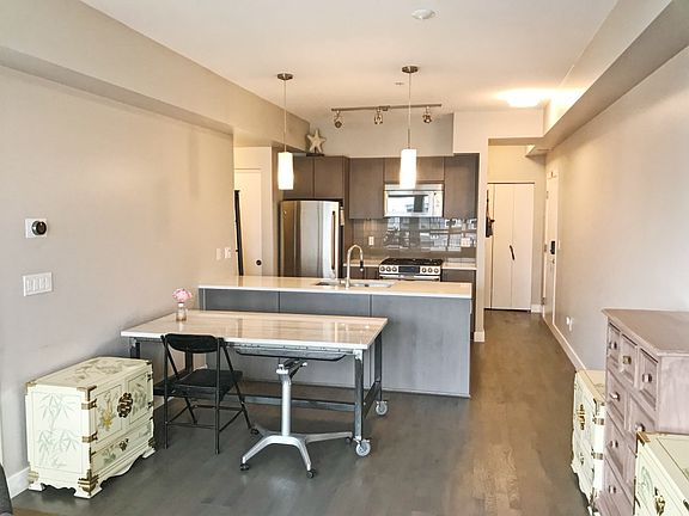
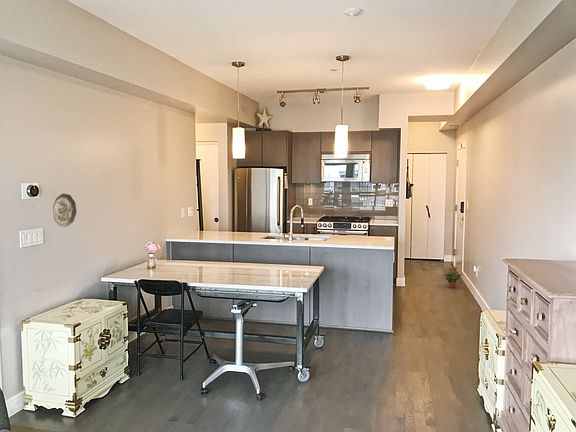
+ potted plant (452, 277)
+ decorative plate (63, 210)
